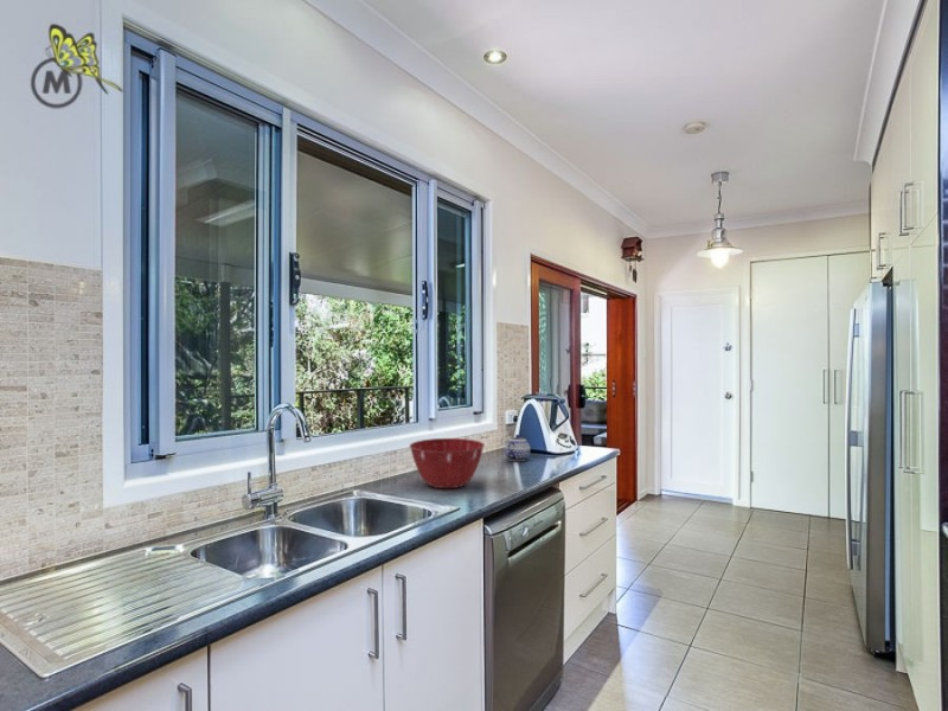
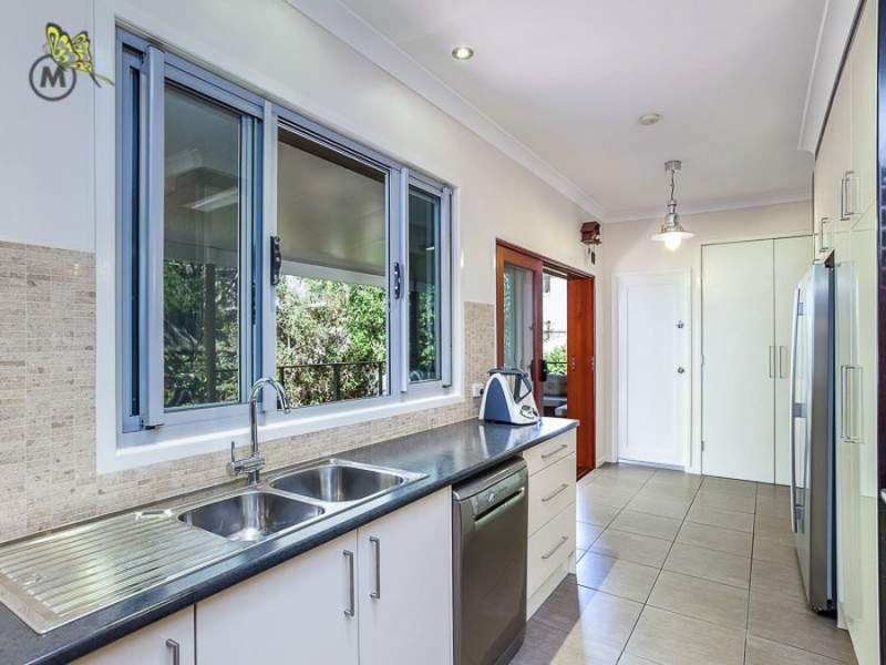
- mixing bowl (447, 463)
- teapot (517, 447)
